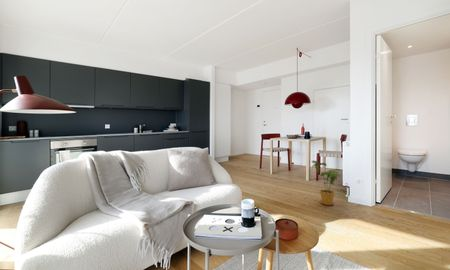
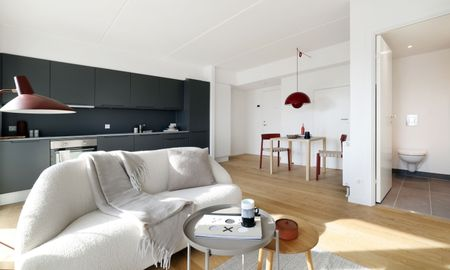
- house plant (328, 180)
